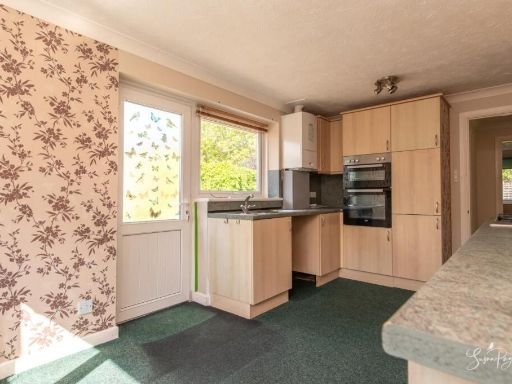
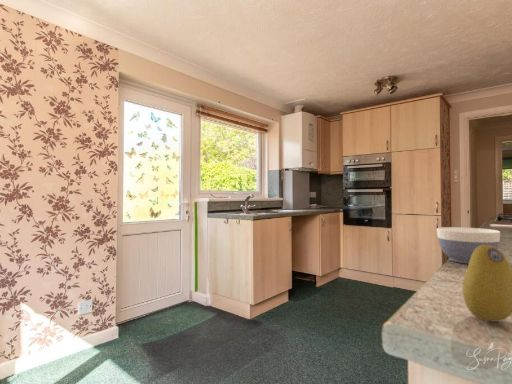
+ bowl (467, 245)
+ fruit (487, 282)
